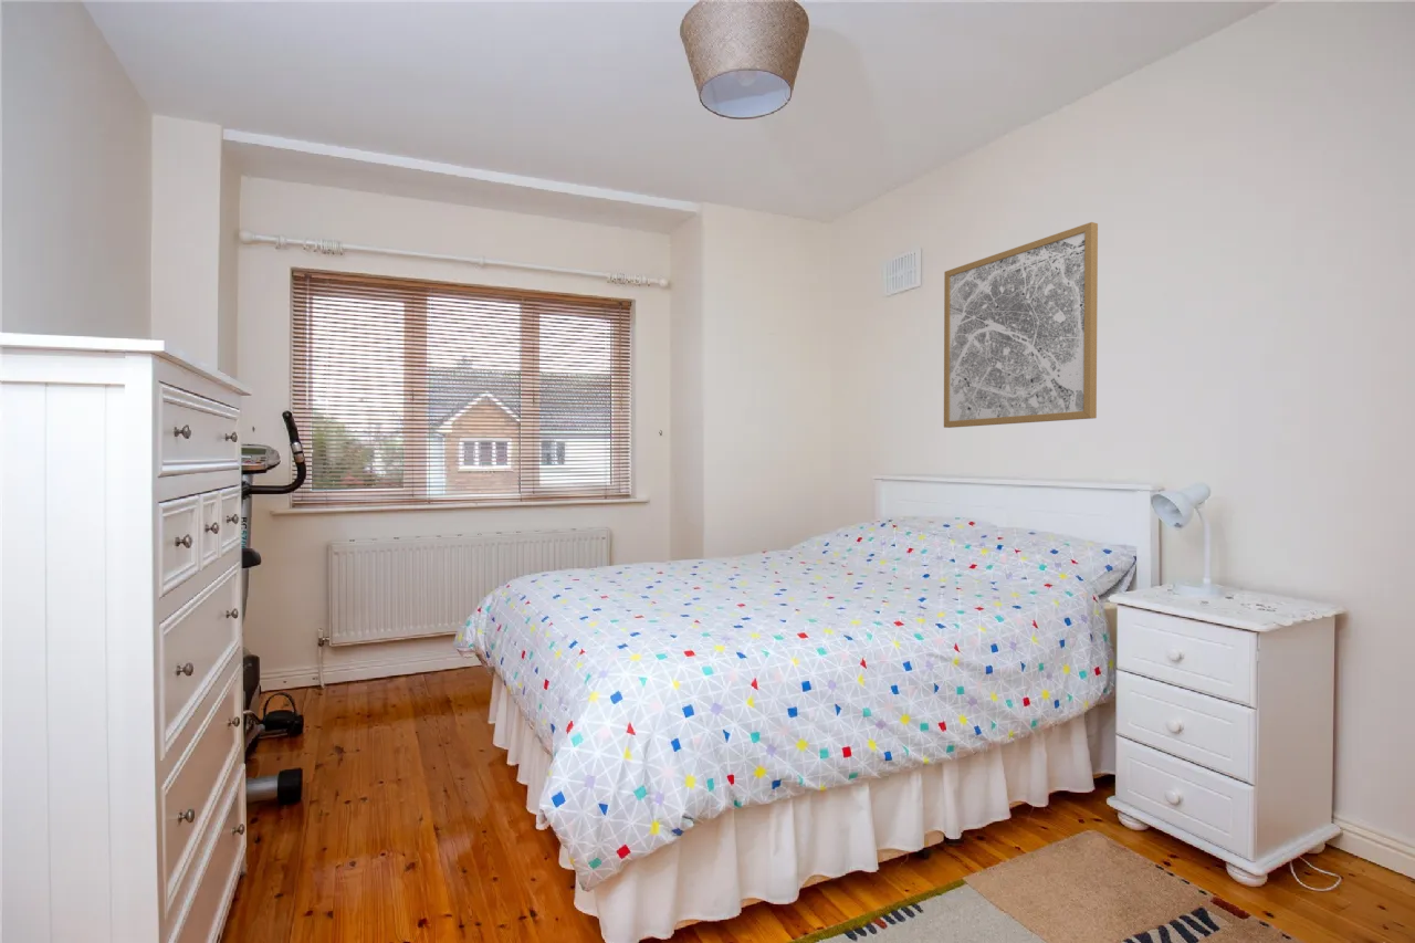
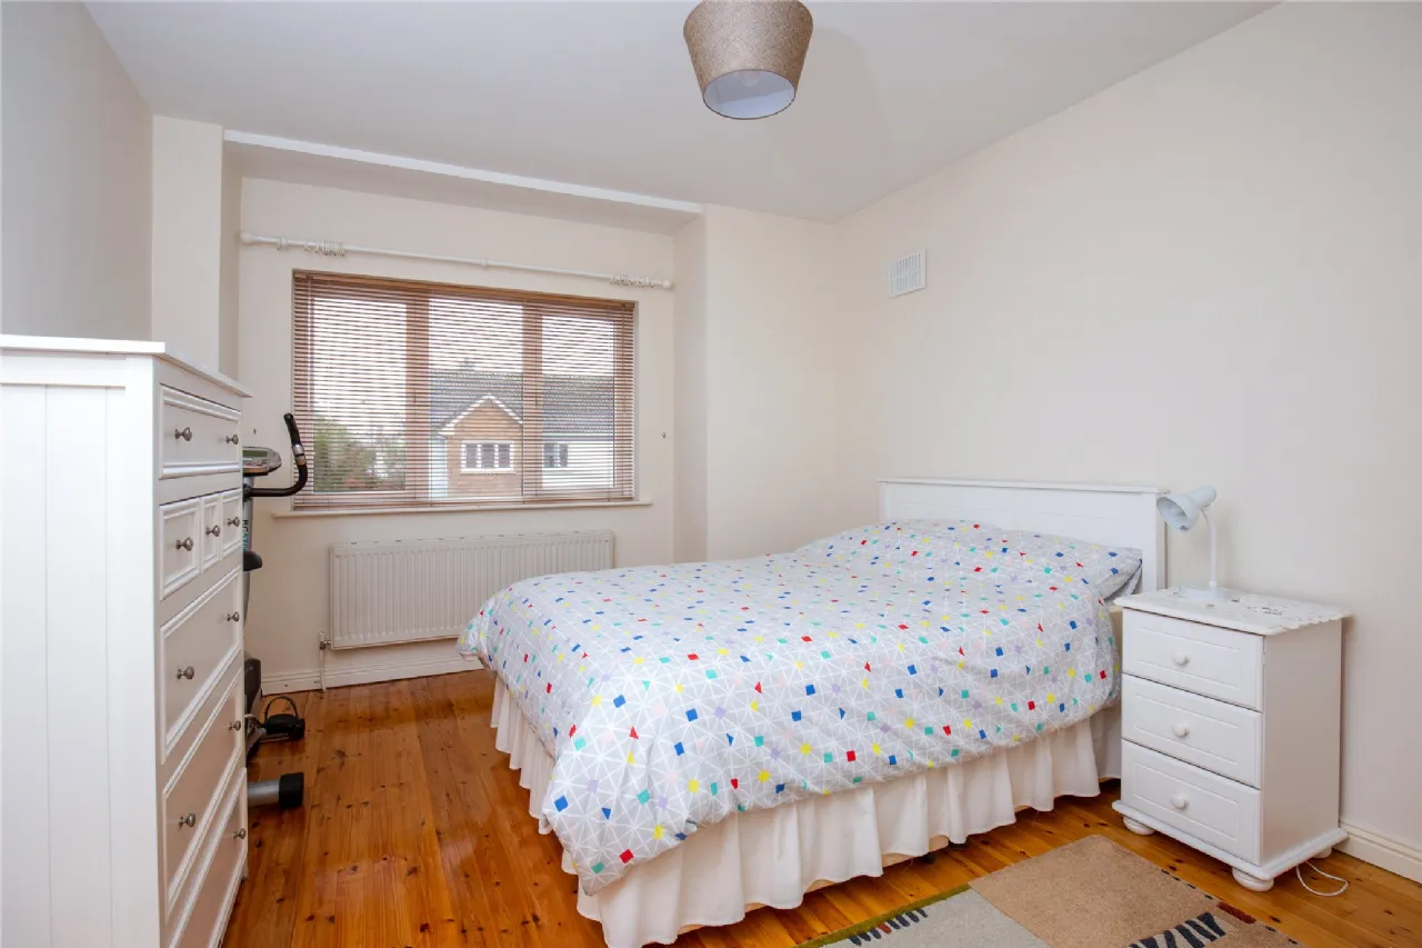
- wall art (1012, 336)
